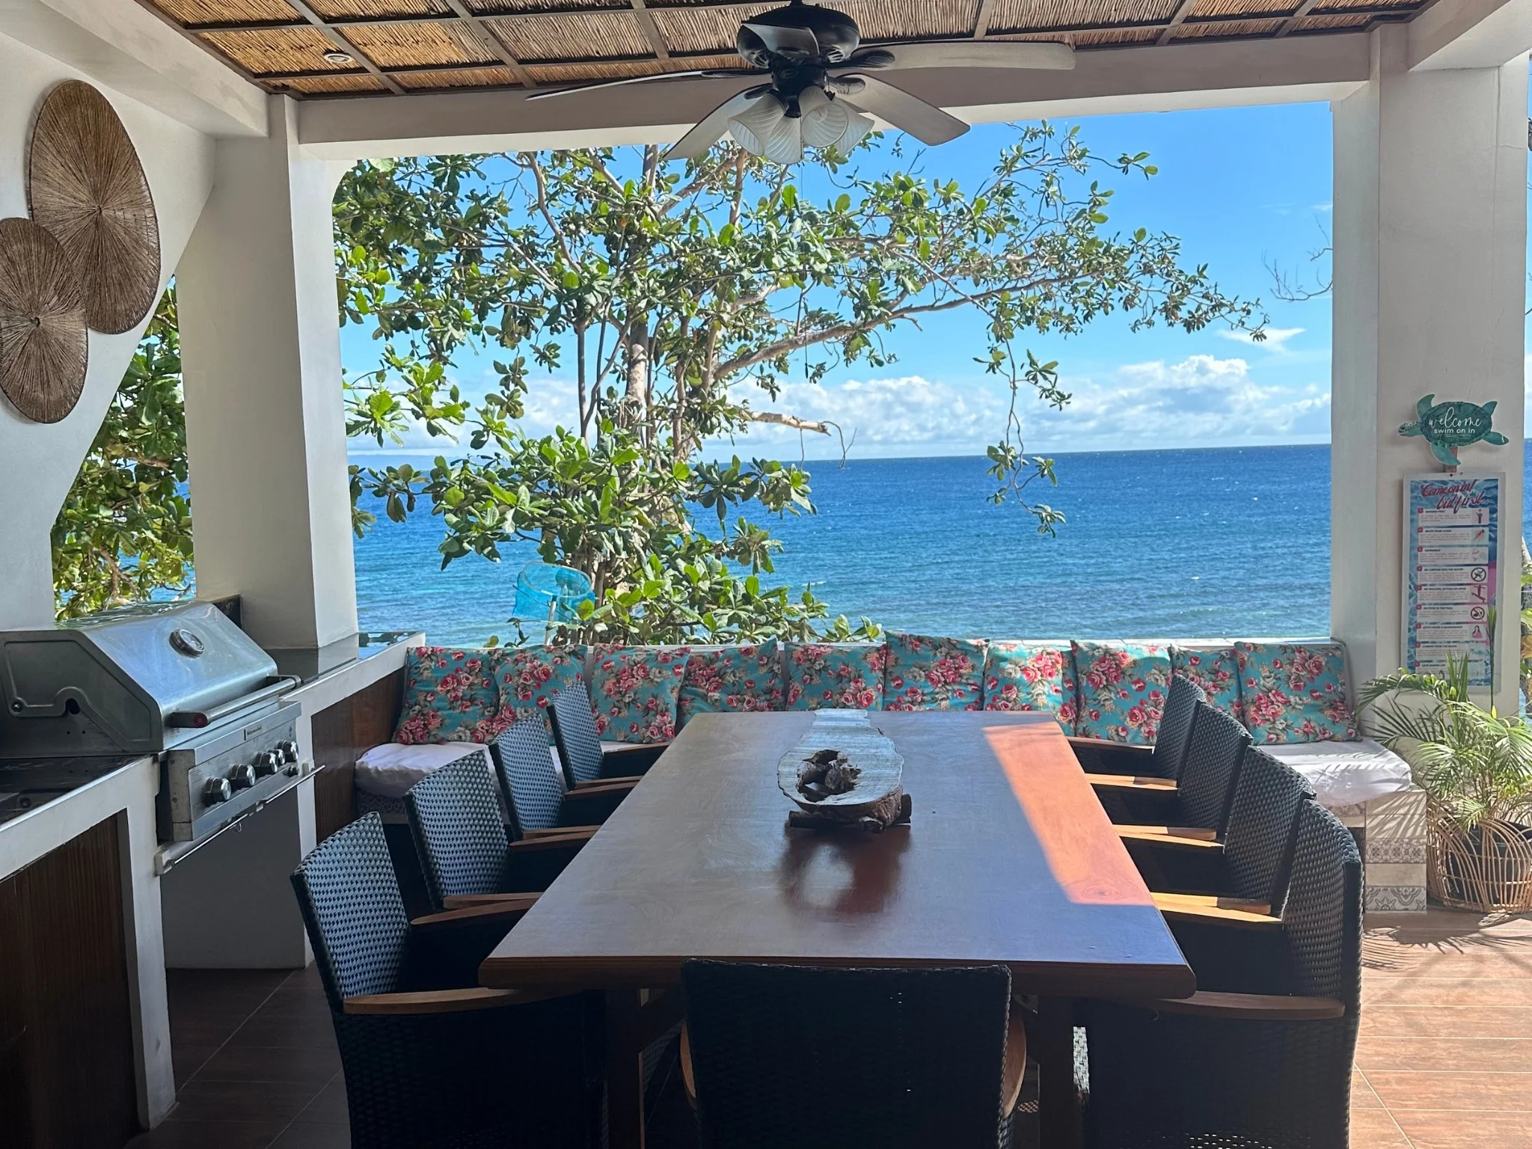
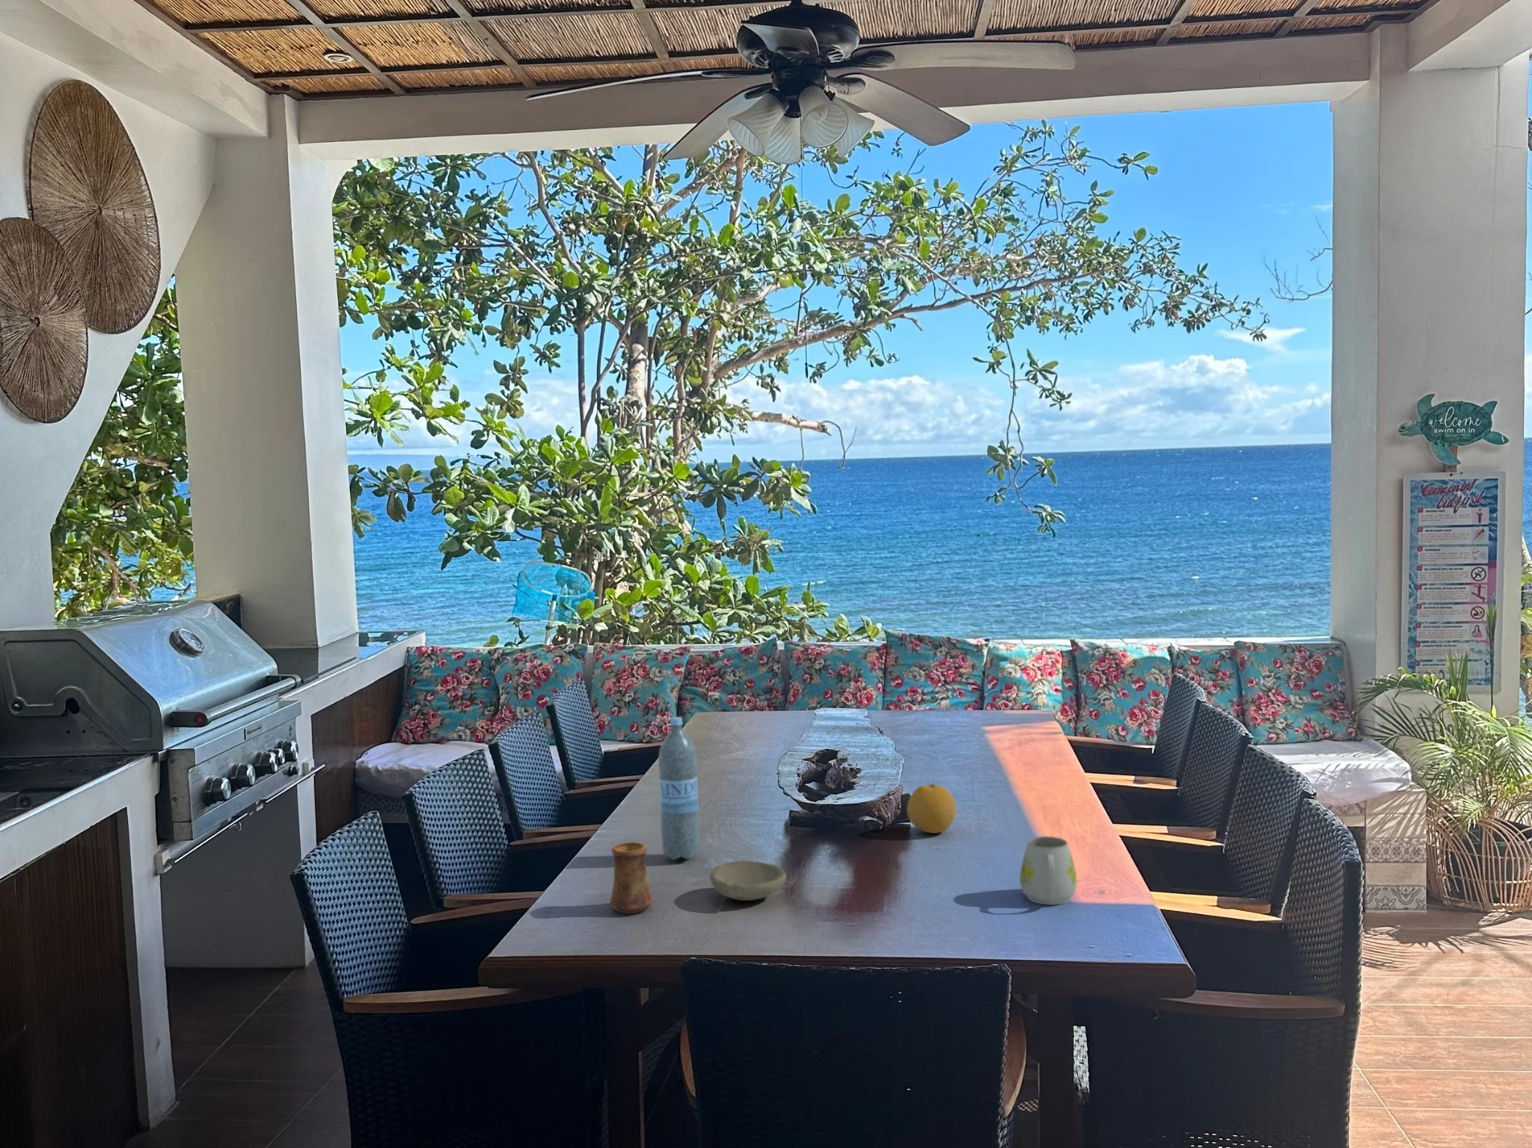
+ cup (630, 878)
+ bowl (747, 884)
+ water bottle (678, 787)
+ mug (1048, 872)
+ fruit (931, 808)
